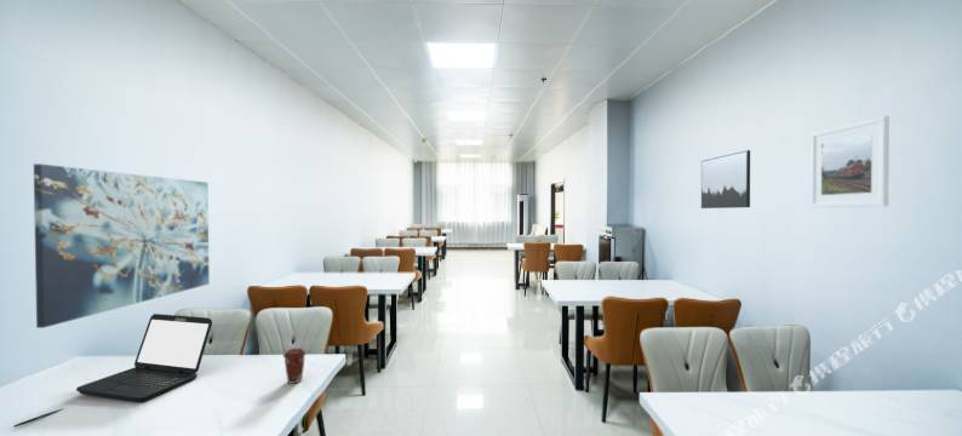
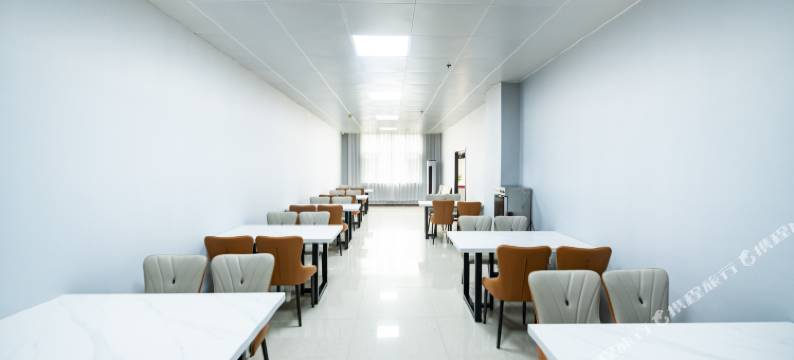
- pen (40, 417)
- wall art (723, 182)
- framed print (846, 166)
- wall art (142, 237)
- coffee cup (294, 366)
- laptop (148, 354)
